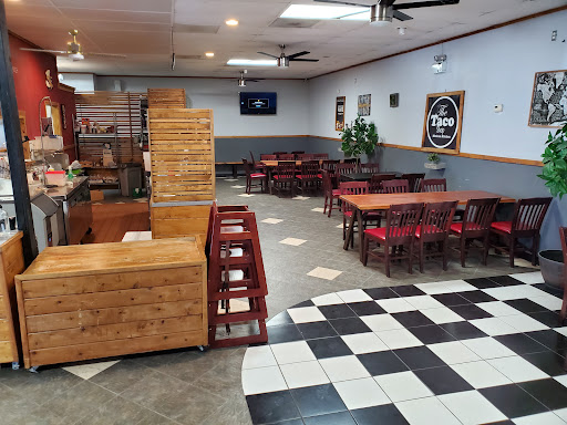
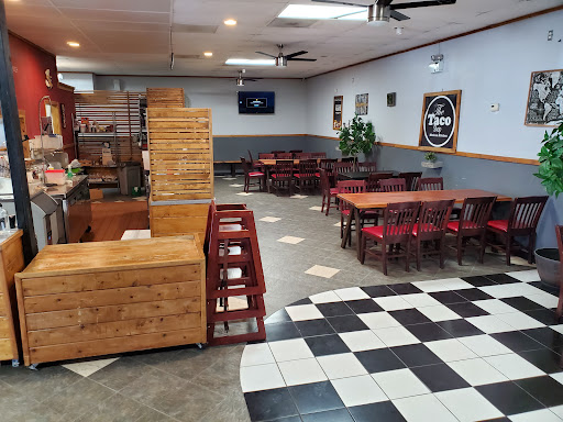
- electric fan (74, 44)
